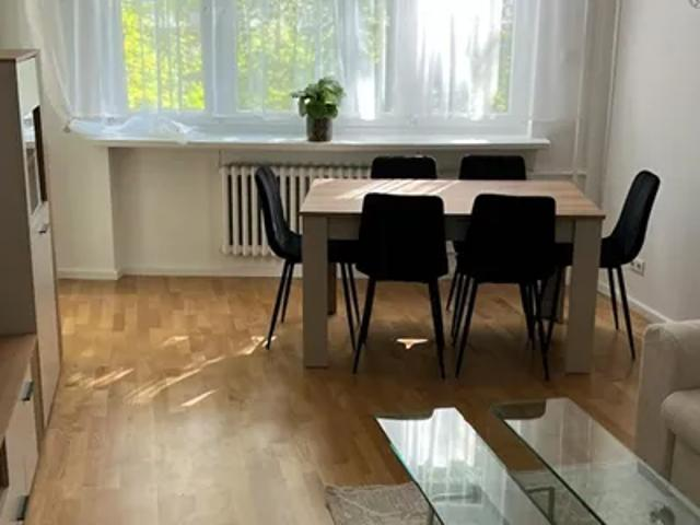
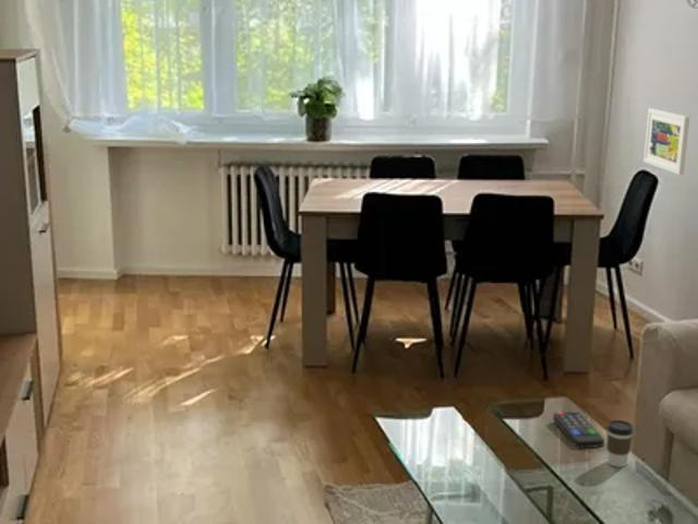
+ remote control (577, 428)
+ coffee cup (618, 443)
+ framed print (665, 140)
